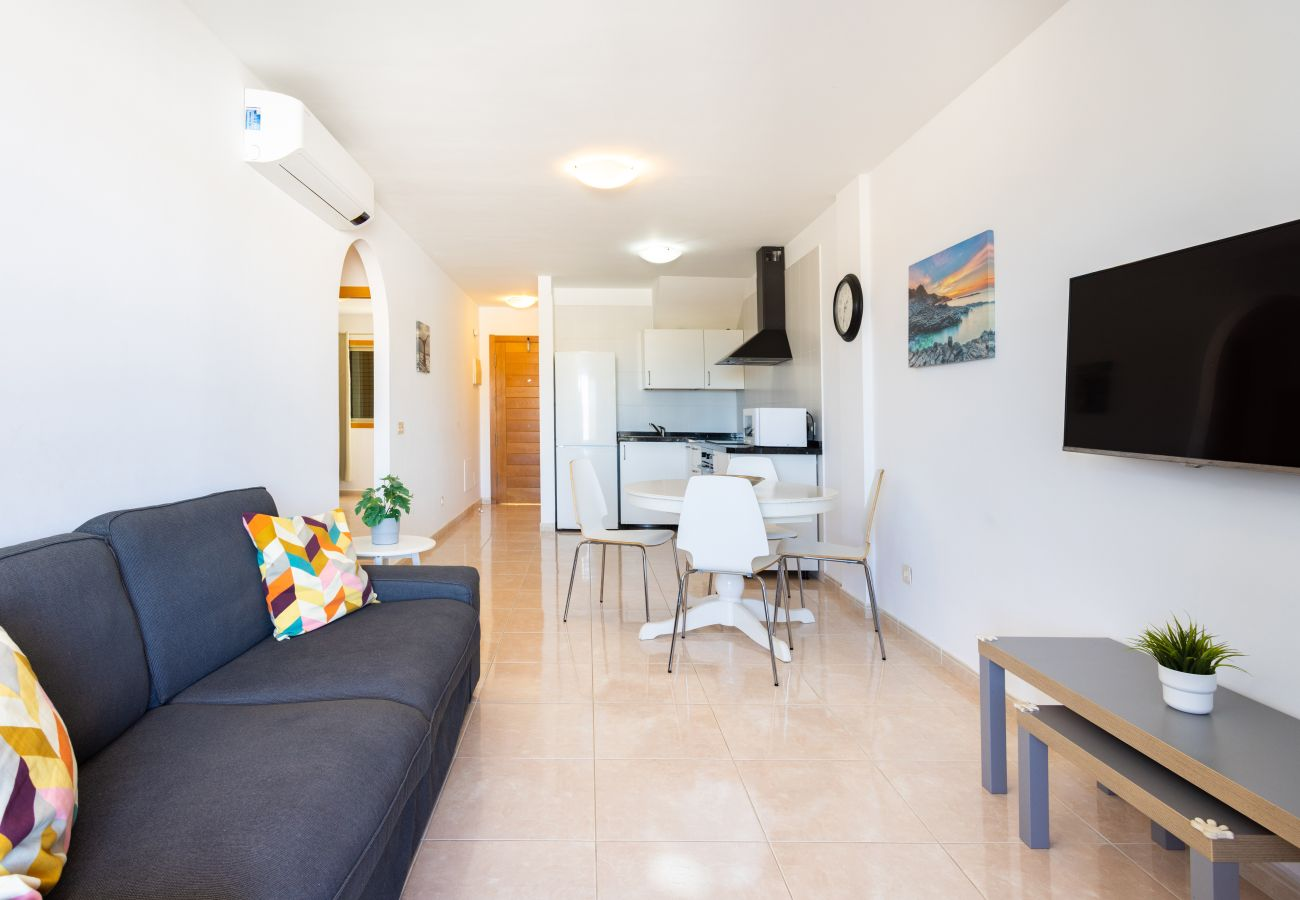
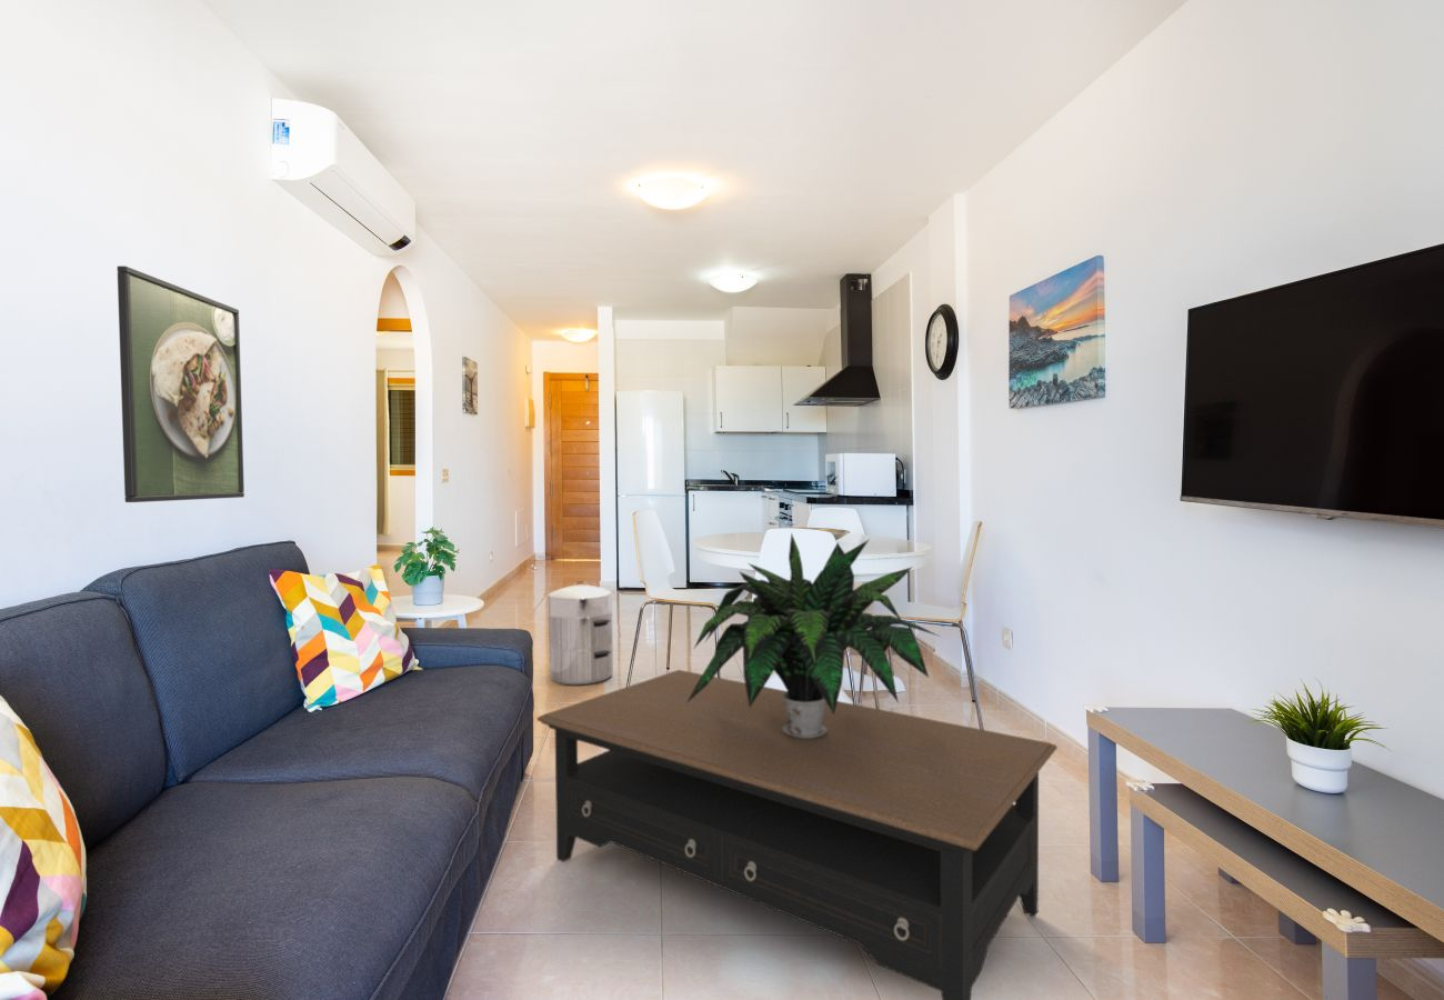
+ coffee table (781, 806)
+ potted plant (811, 631)
+ waste bin (580, 629)
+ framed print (188, 394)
